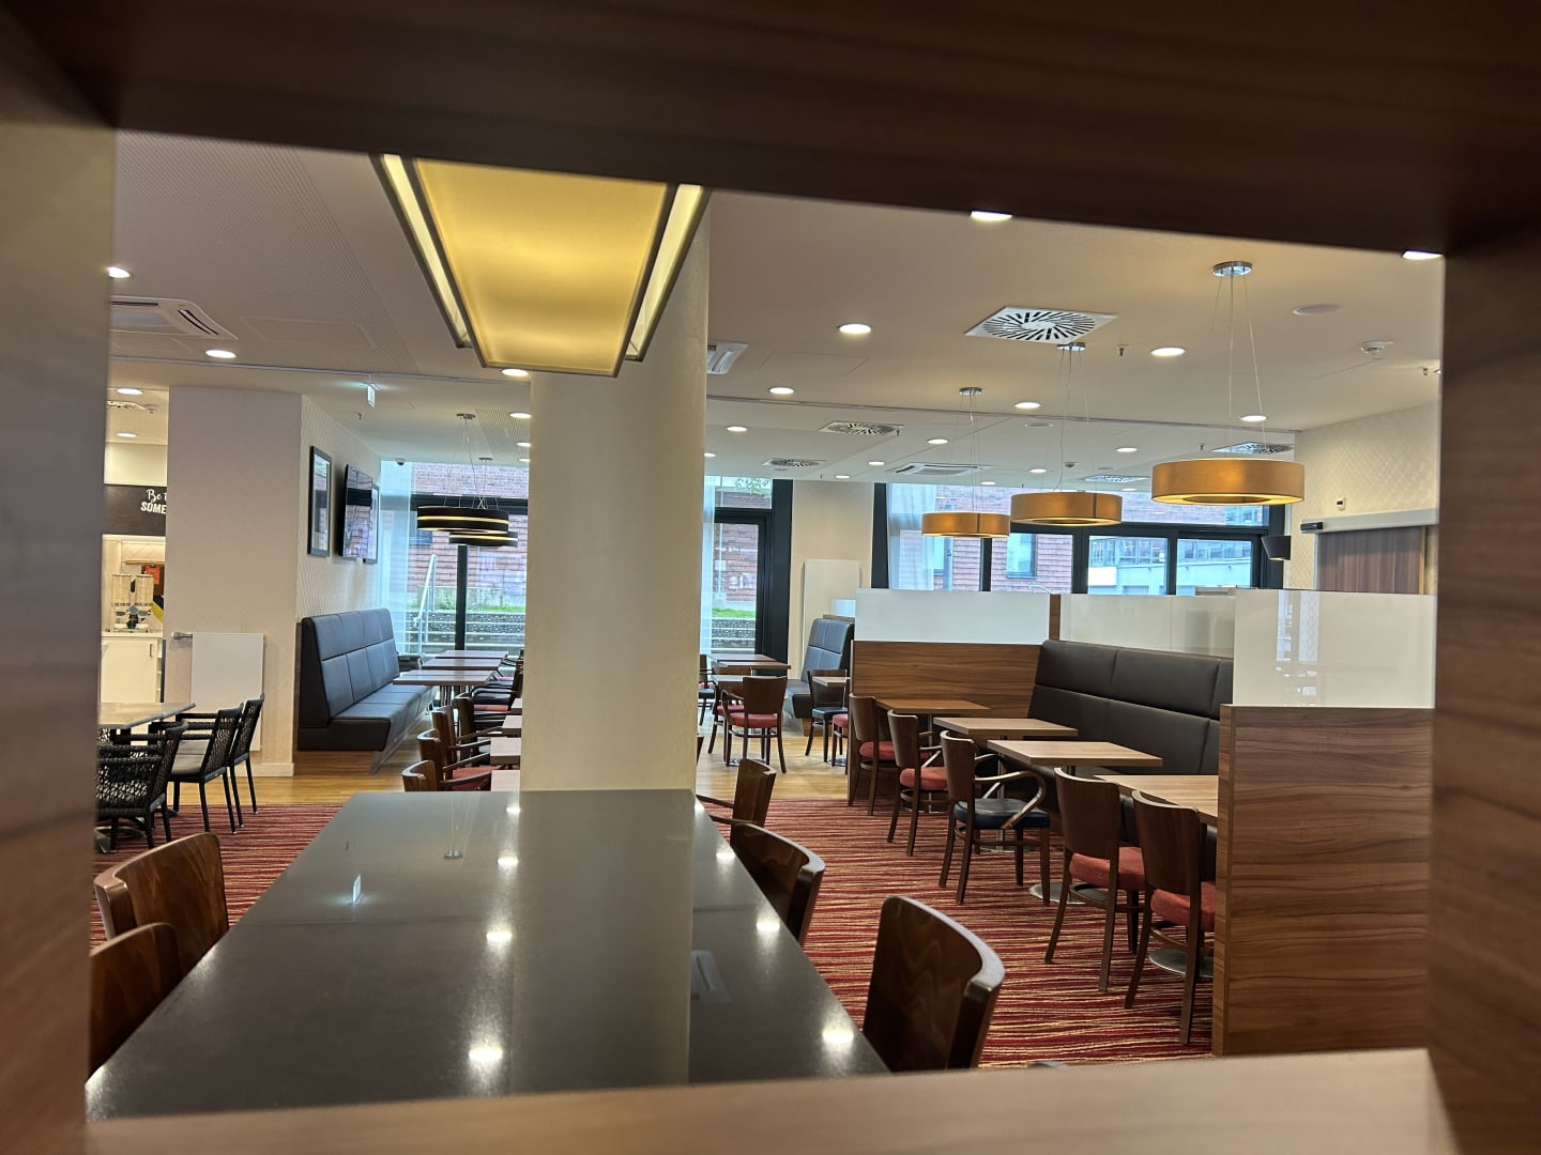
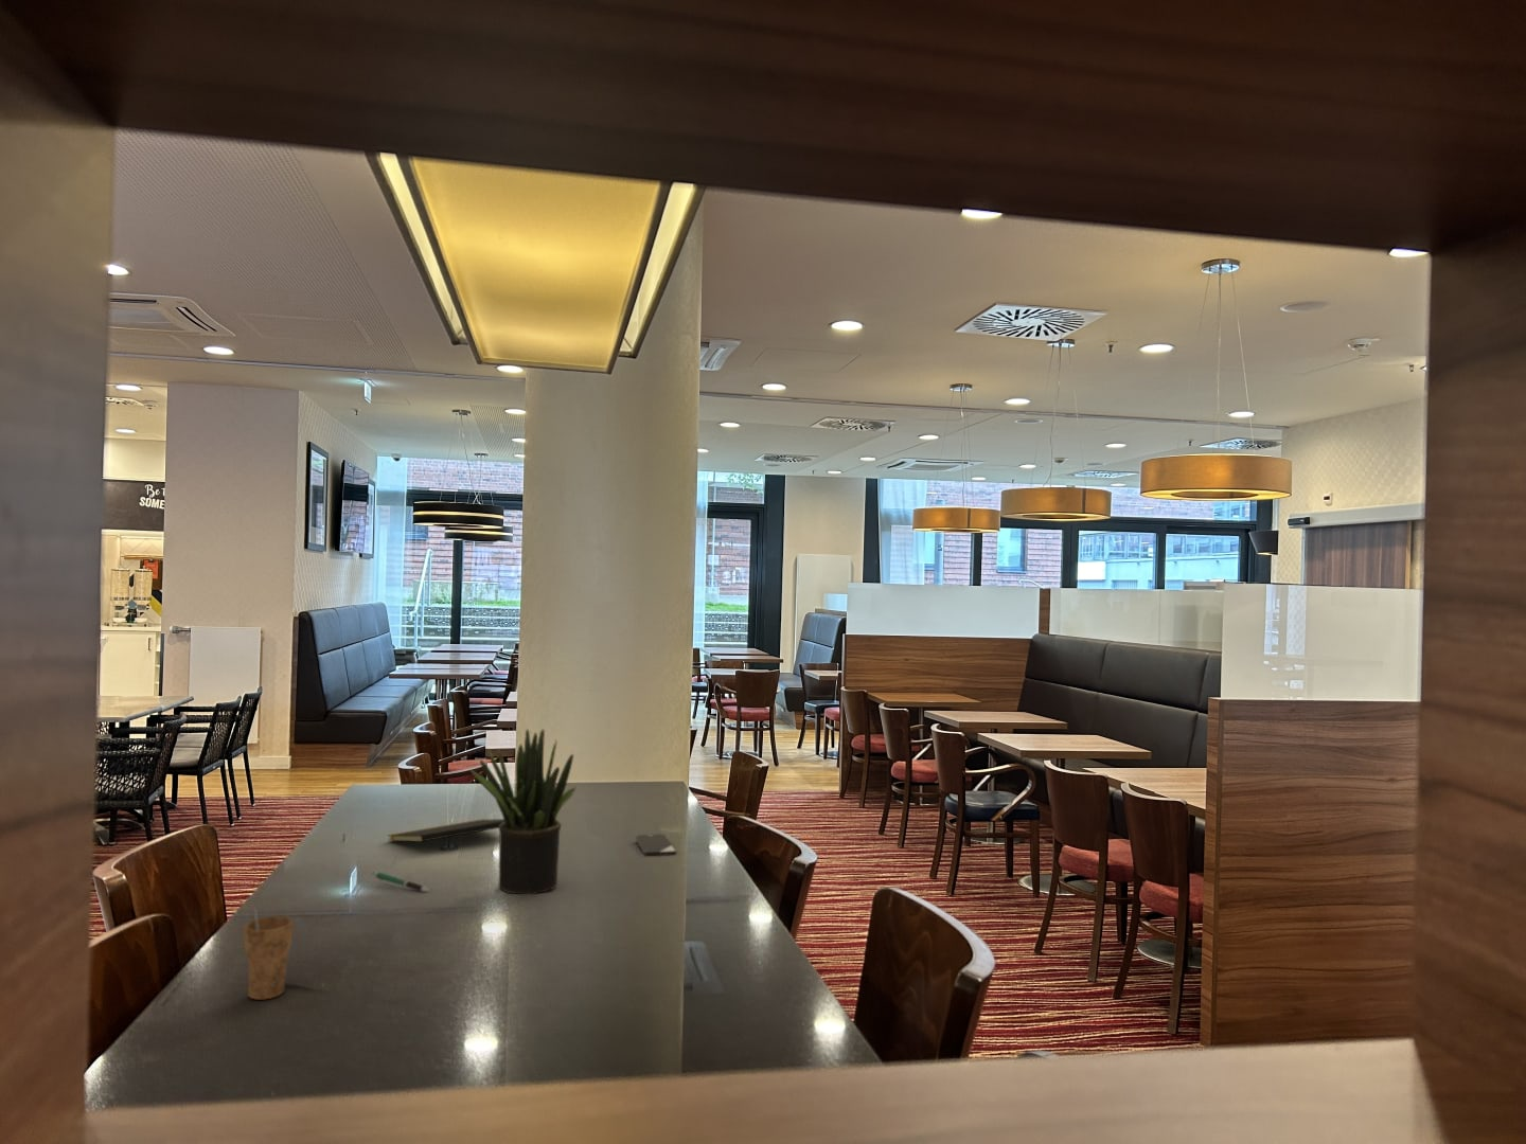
+ cup (267, 949)
+ pen (399, 881)
+ smartphone (655, 845)
+ potted plant (521, 809)
+ notepad (452, 829)
